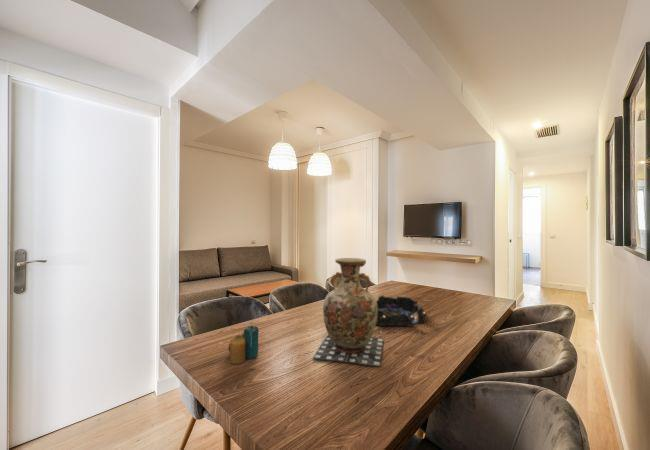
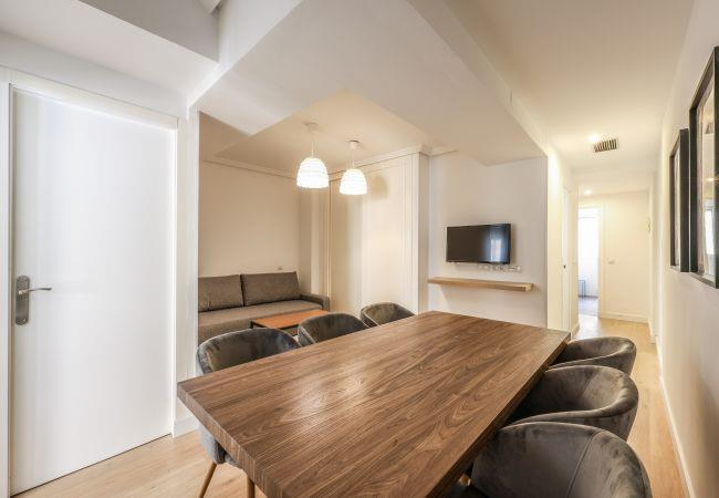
- decorative bowl (392, 308)
- vase (350, 303)
- candle (239, 341)
